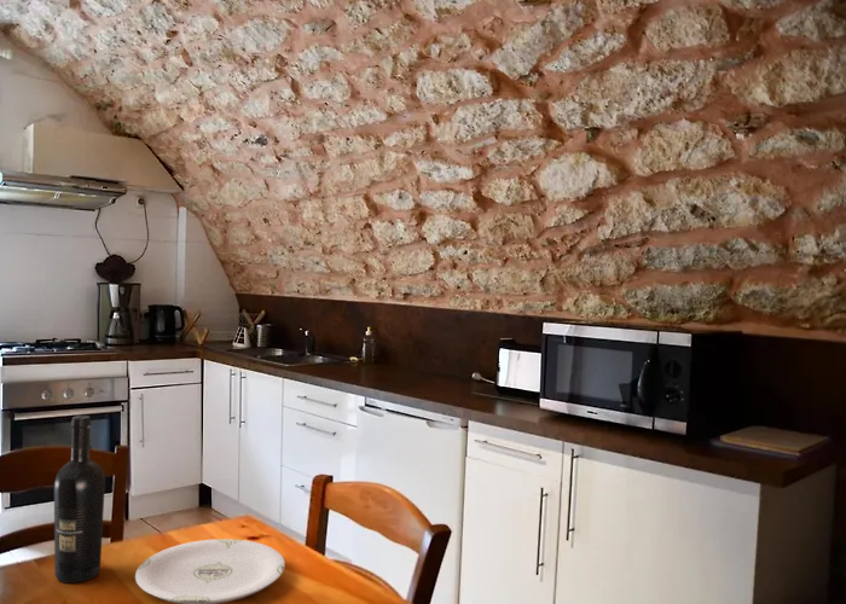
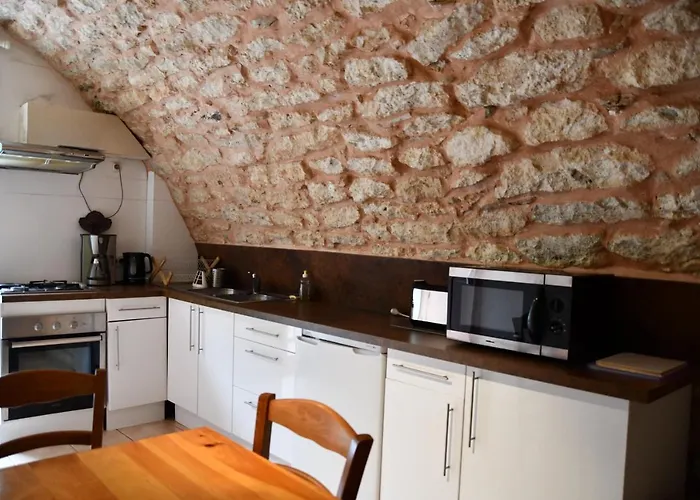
- plate (212, 573)
- wine bottle (79, 495)
